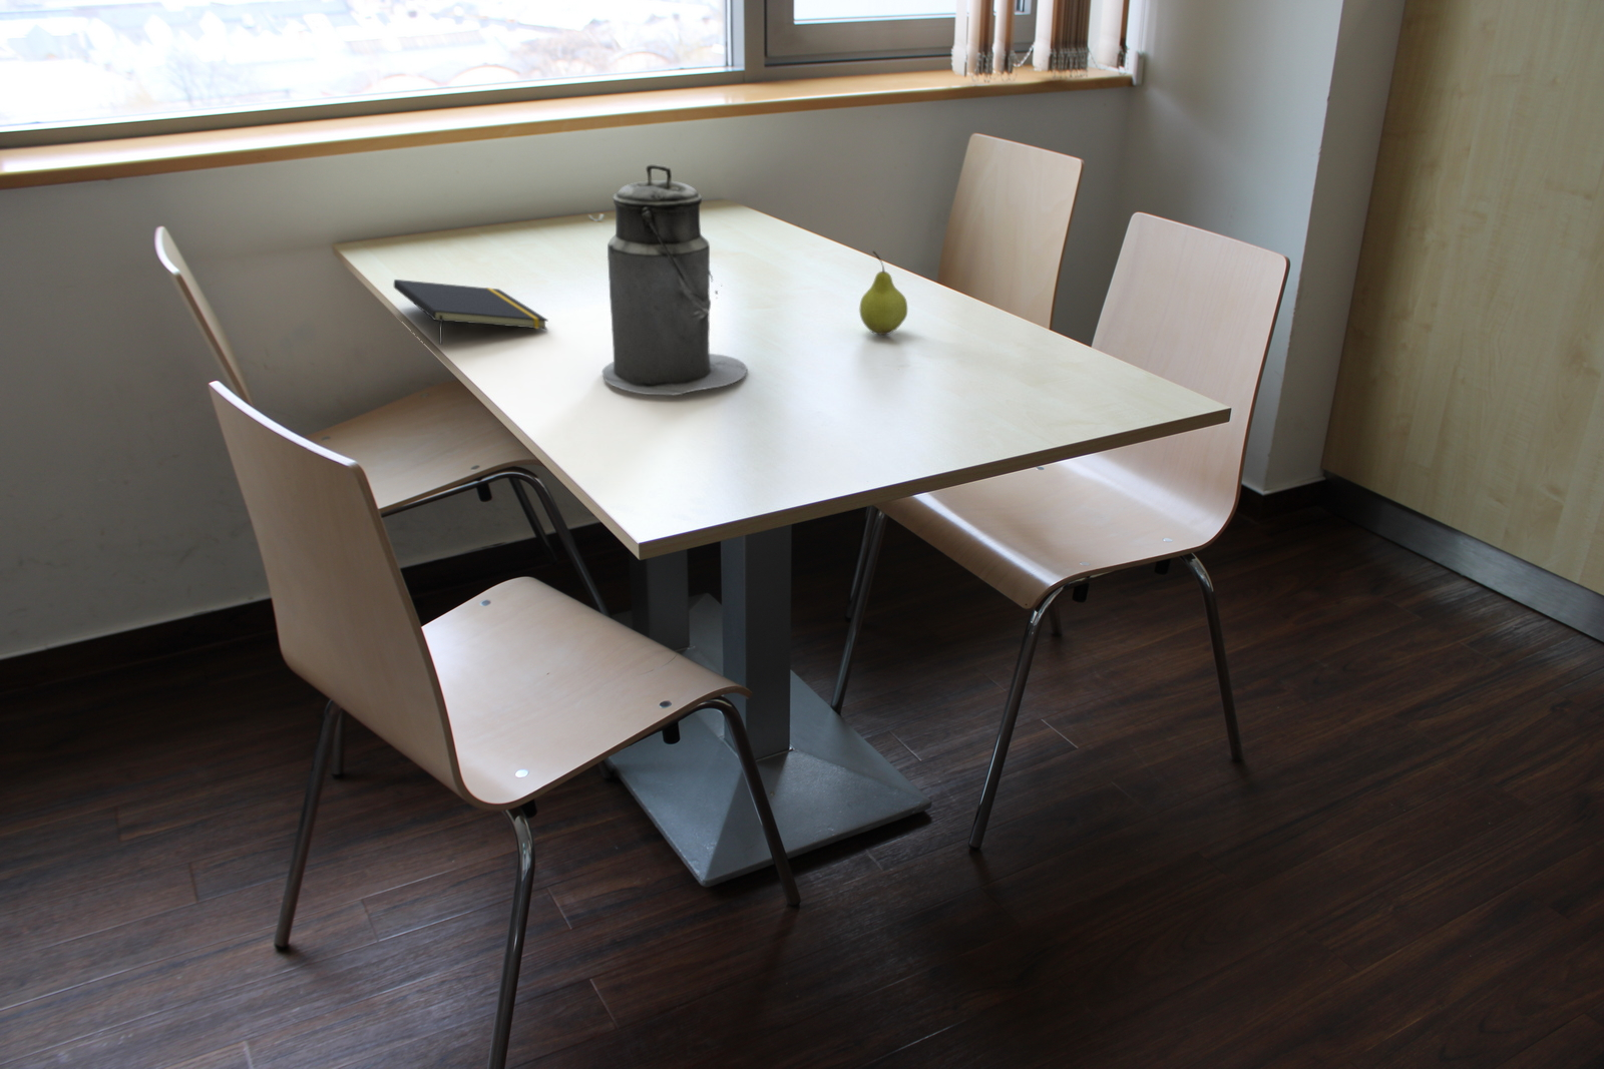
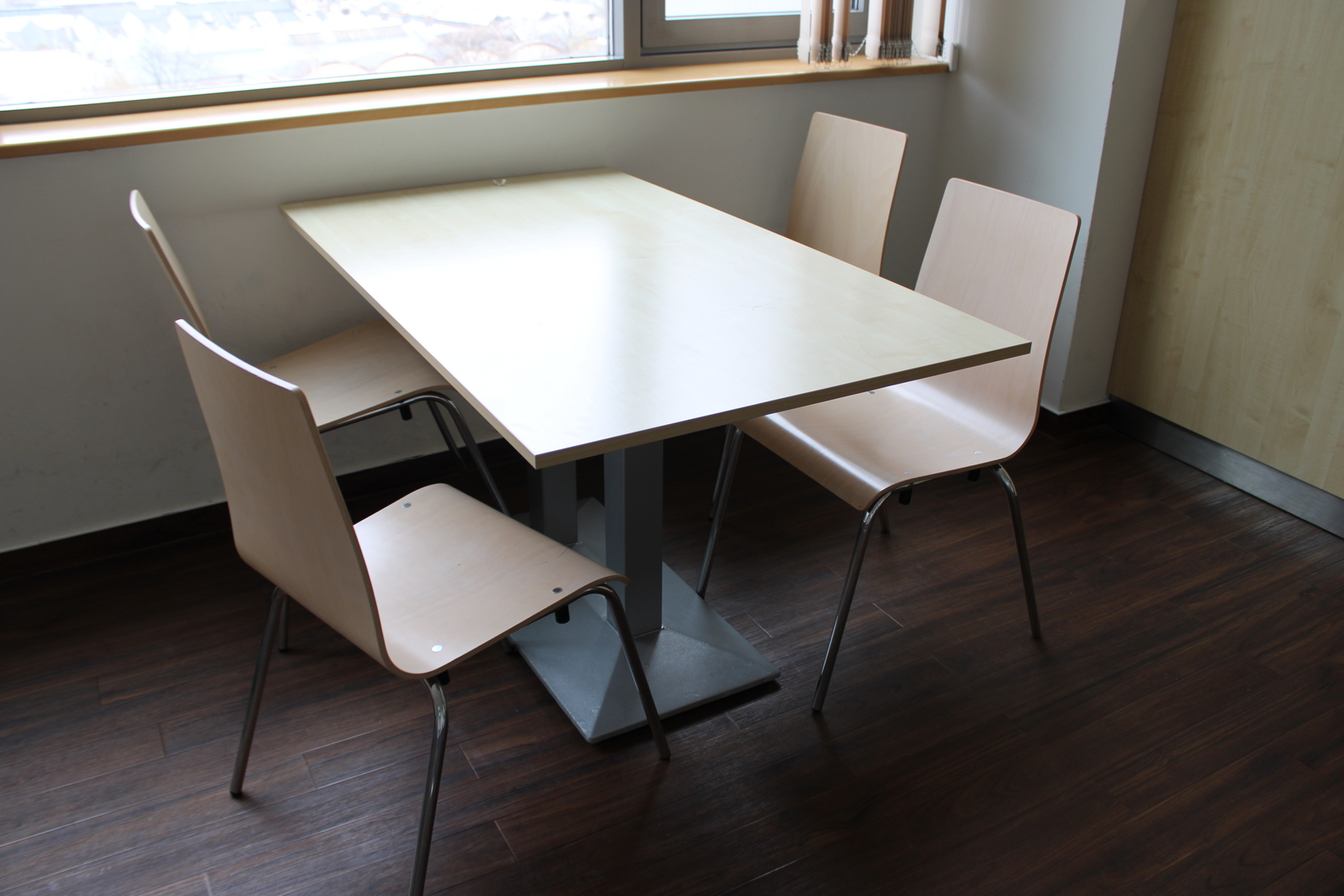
- notepad (468, 303)
- fruit (883, 292)
- canister (671, 272)
